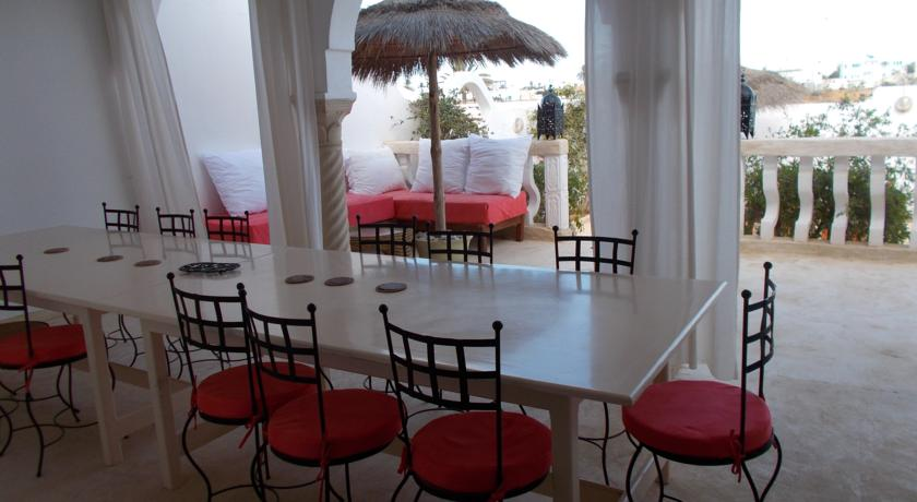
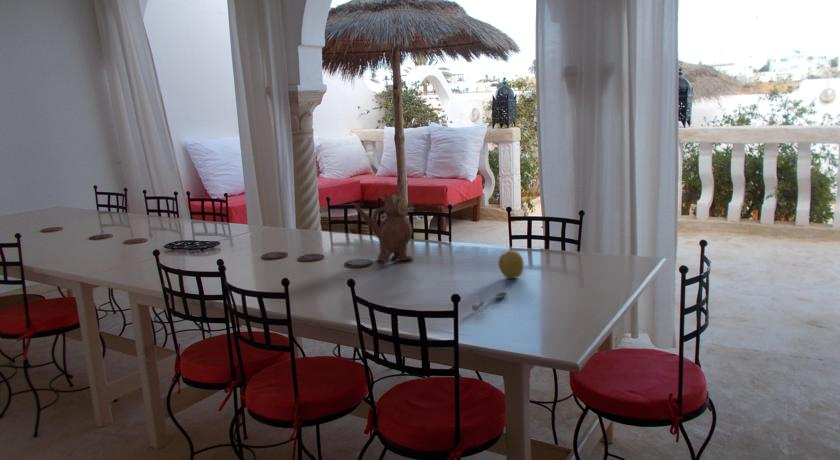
+ soupspoon (489, 299)
+ teapot (388, 227)
+ fruit (511, 264)
